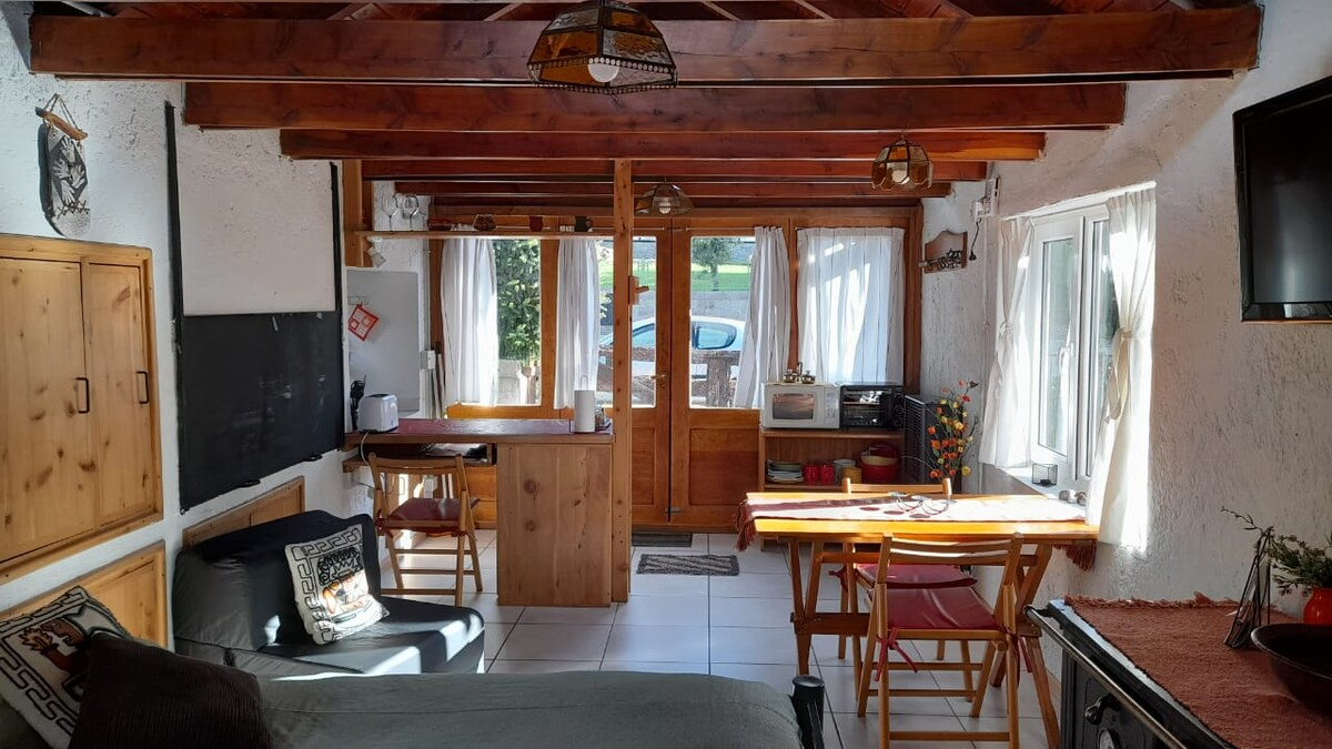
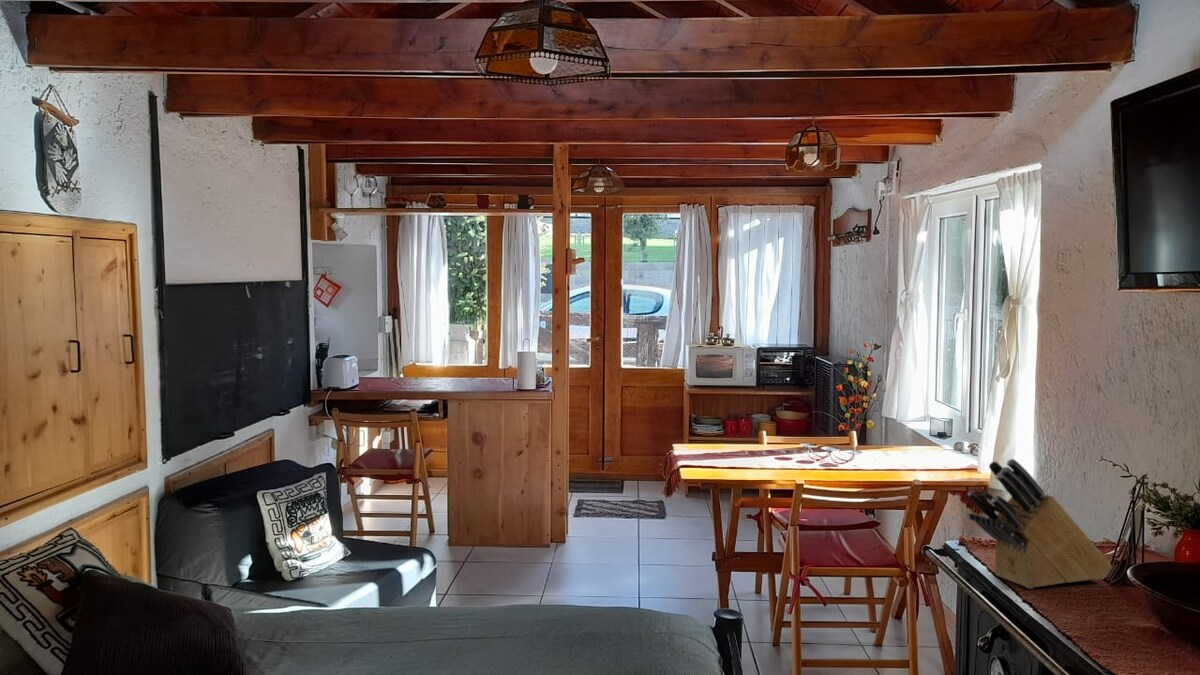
+ knife block (1038, 517)
